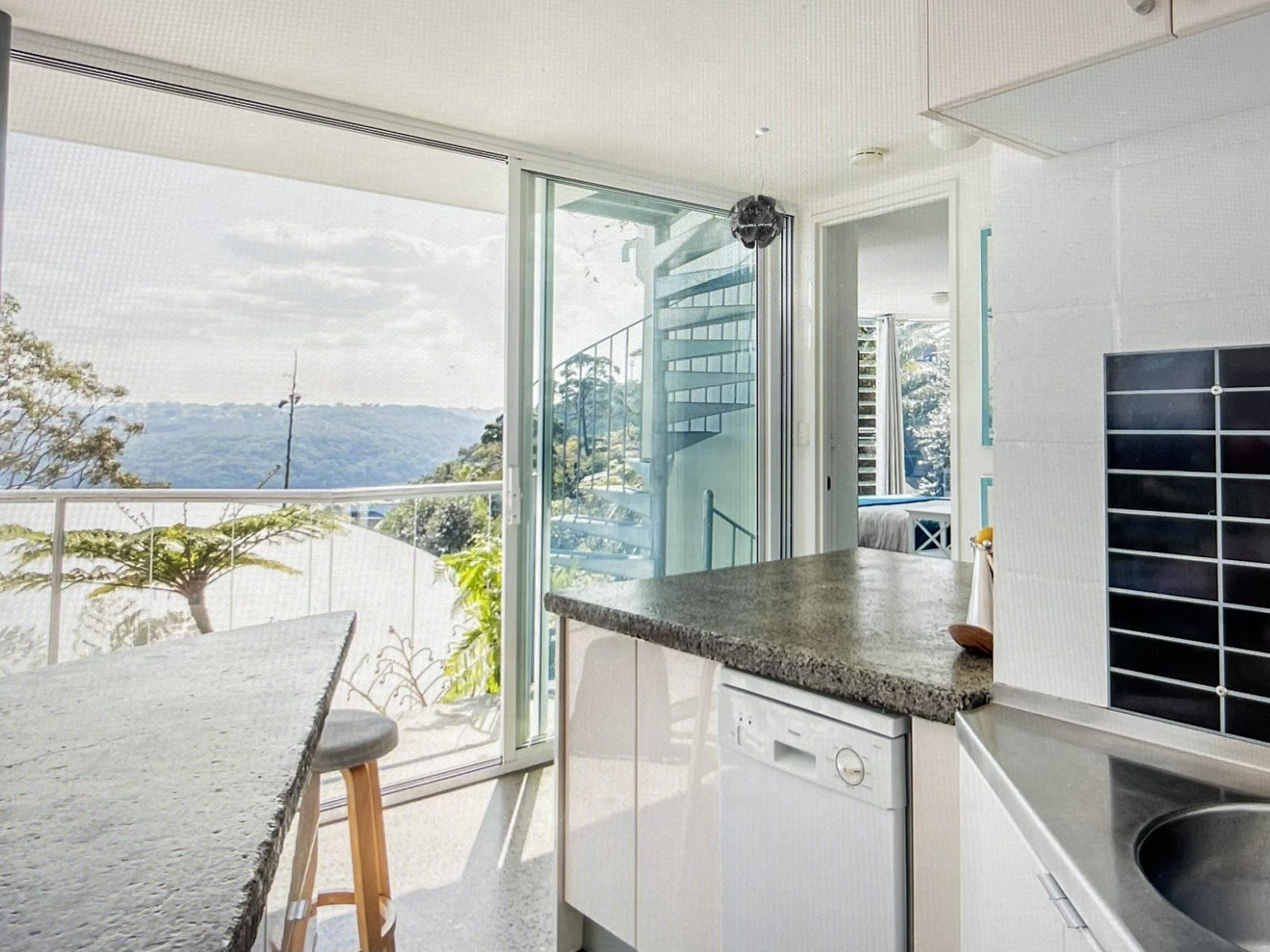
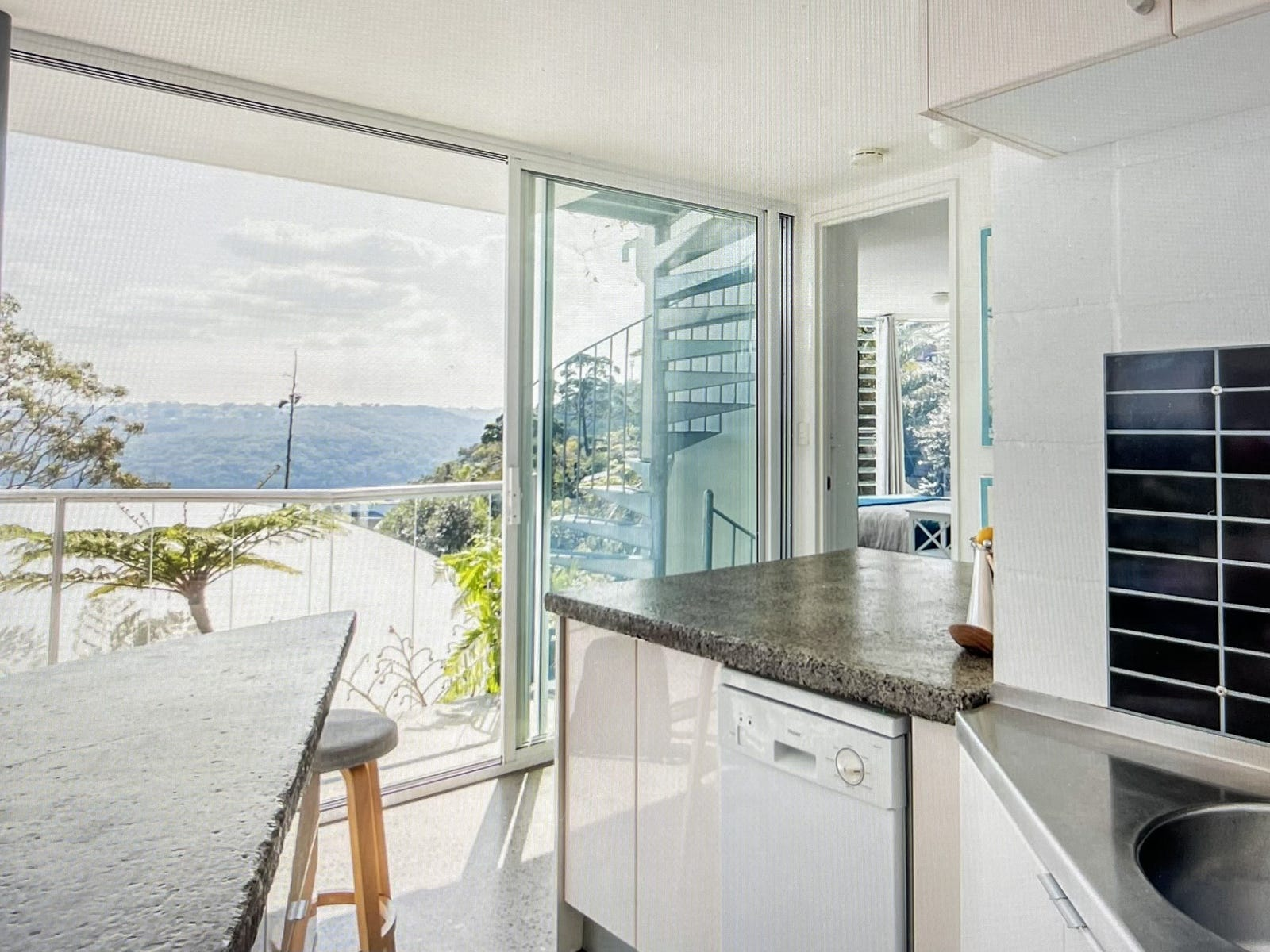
- pendant light (759, 194)
